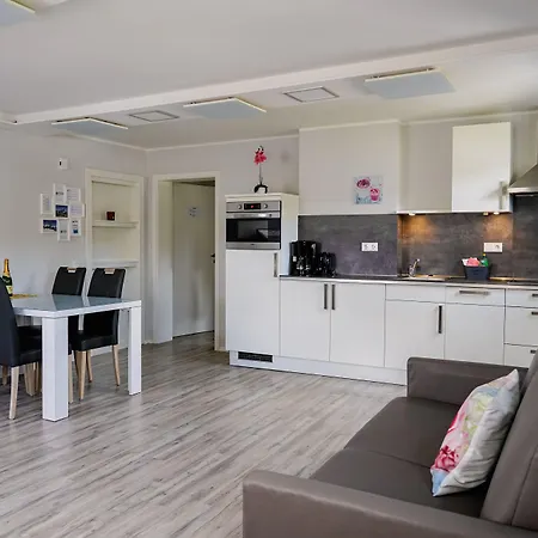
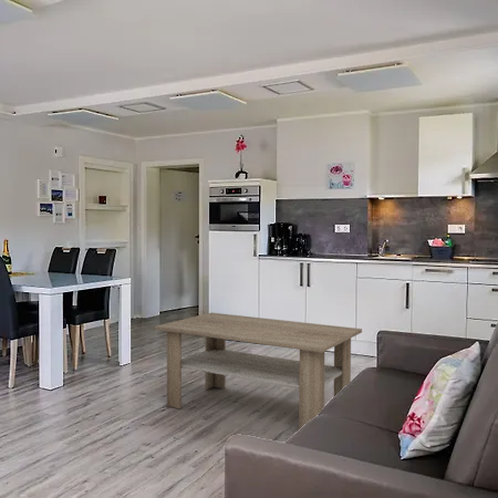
+ coffee table (257, 369)
